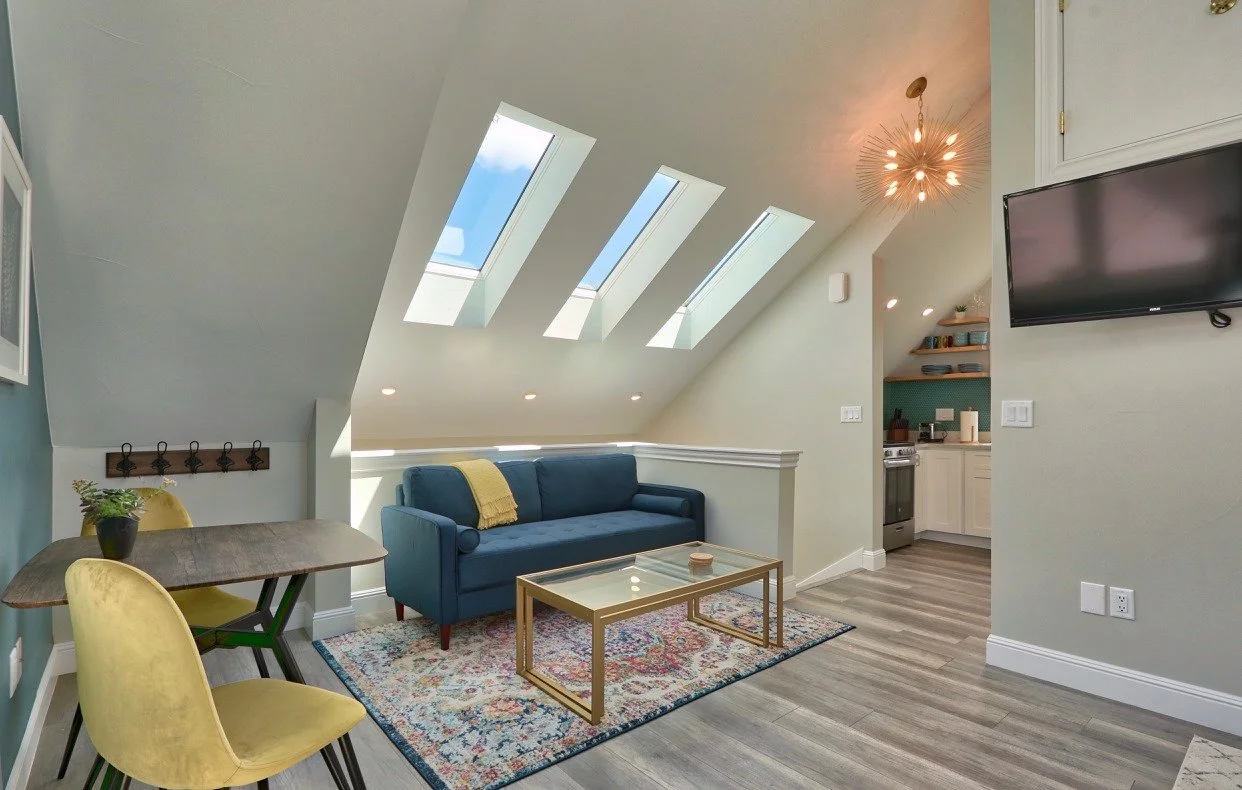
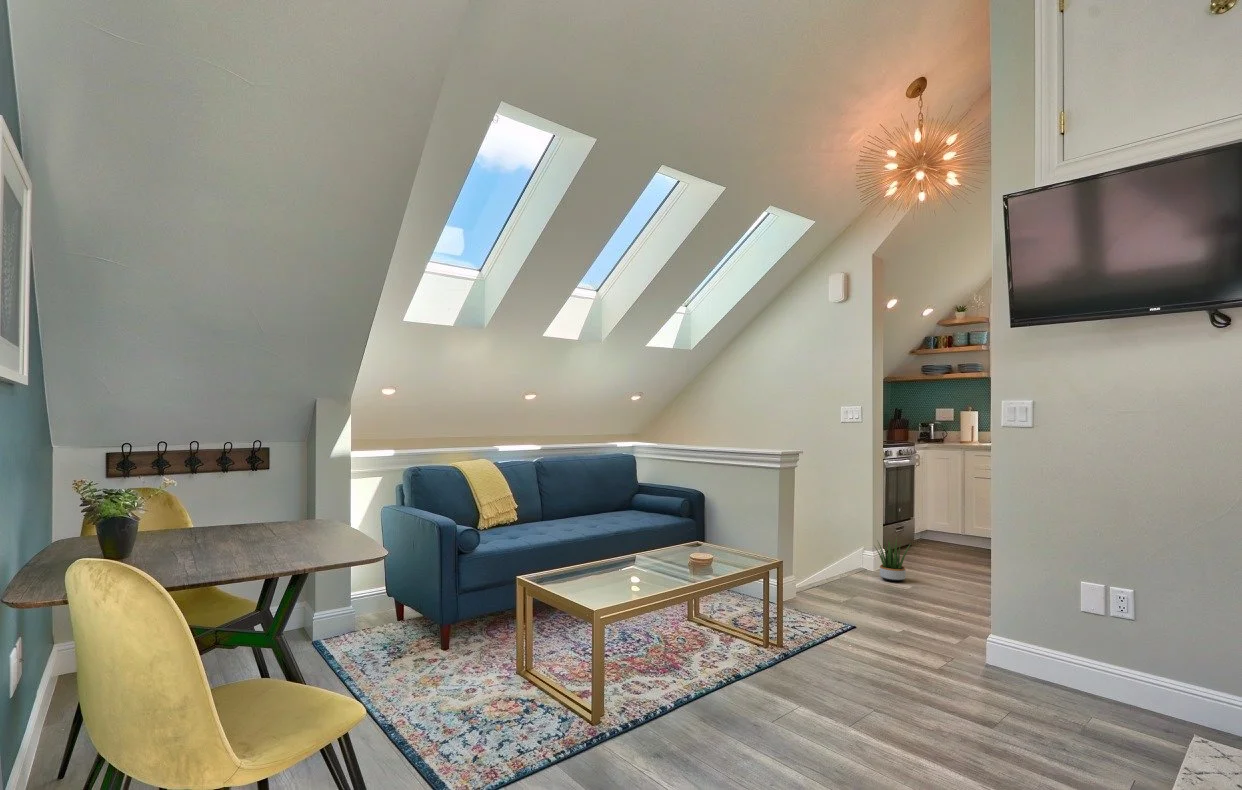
+ potted plant (892, 558)
